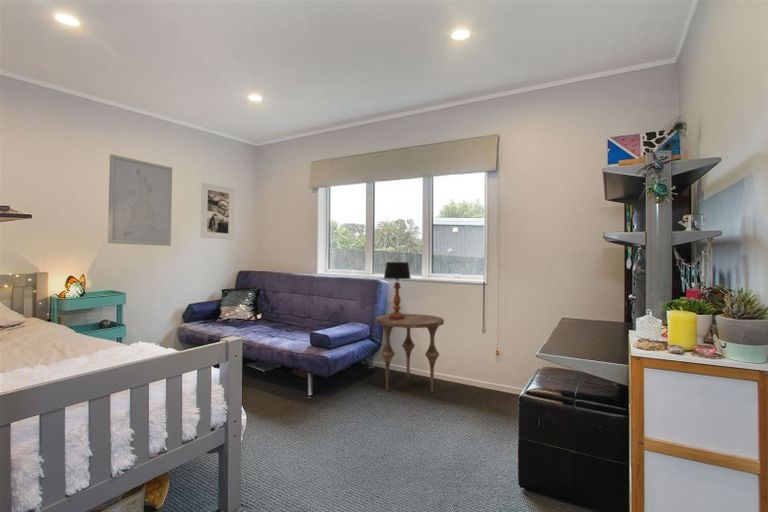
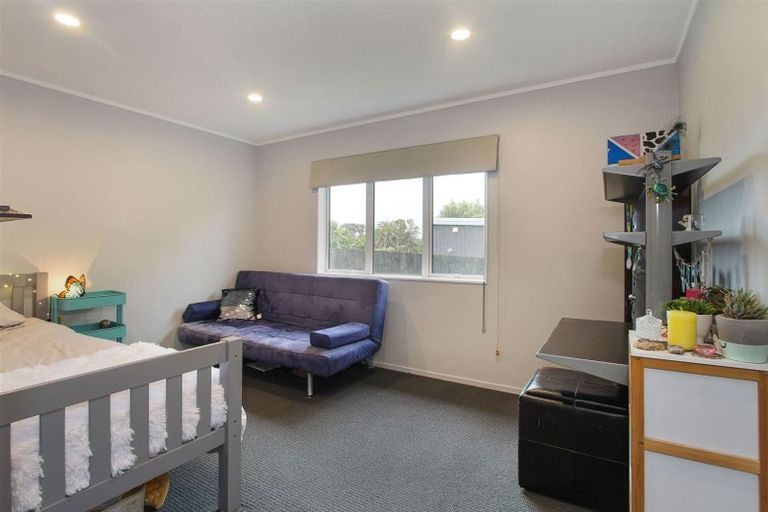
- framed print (217, 212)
- wall art (142, 202)
- table lamp (397, 289)
- side table (409, 352)
